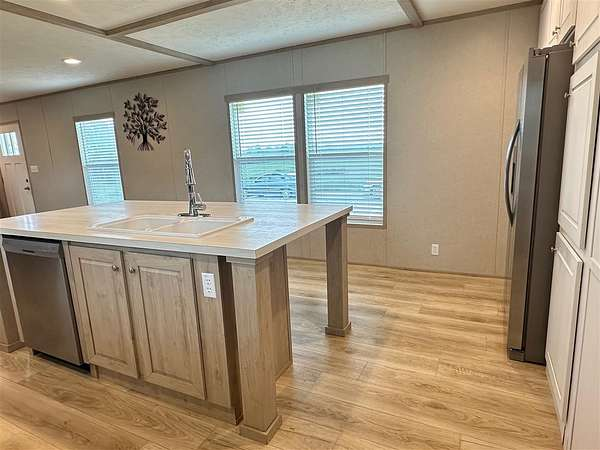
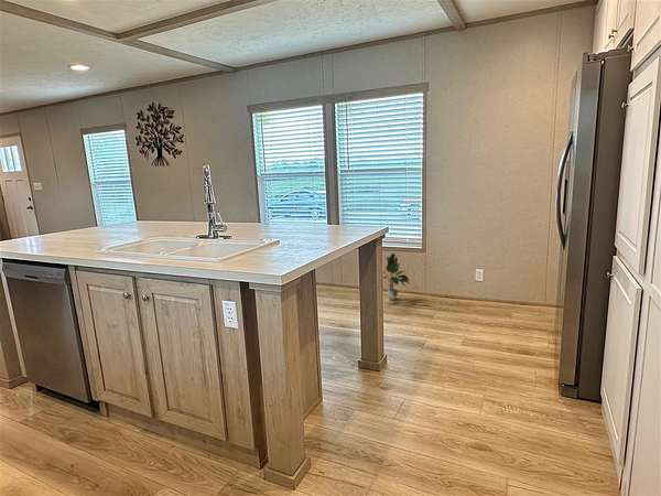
+ potted plant (392, 277)
